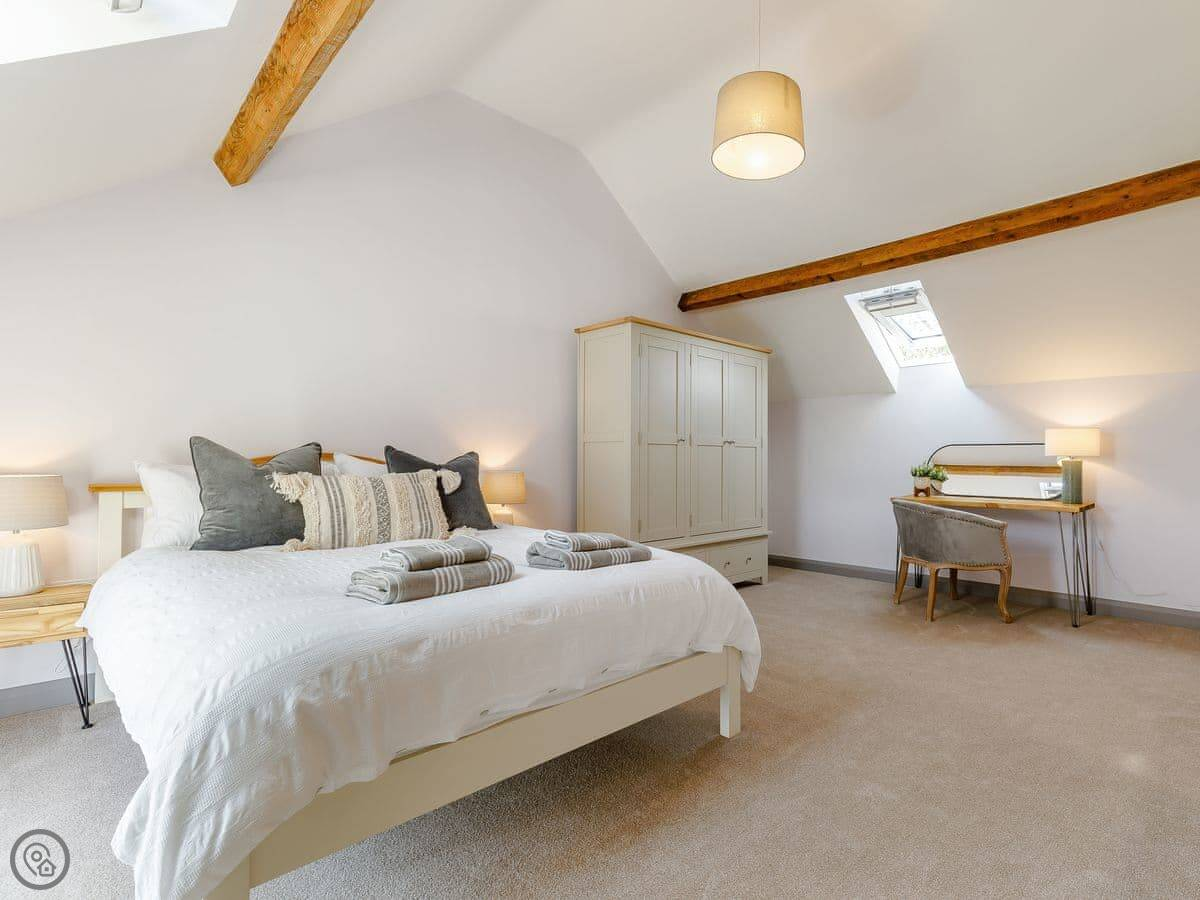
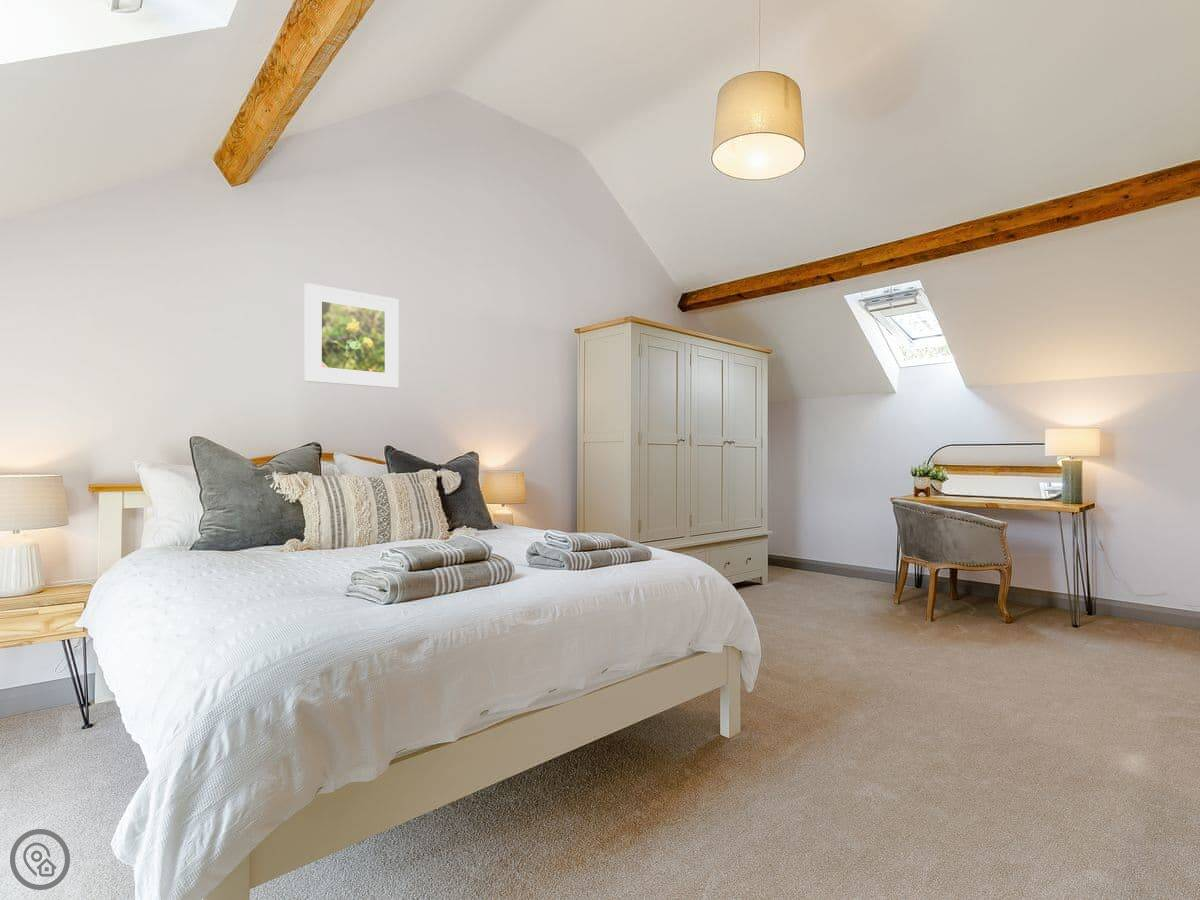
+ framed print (353, 338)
